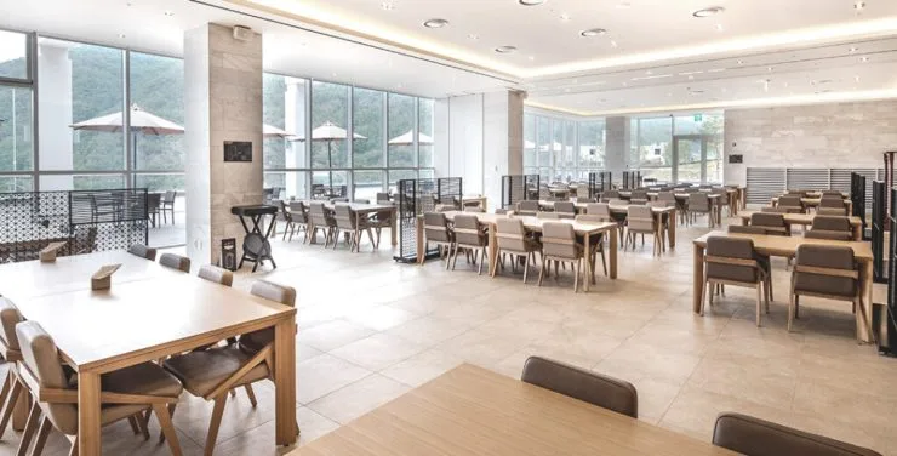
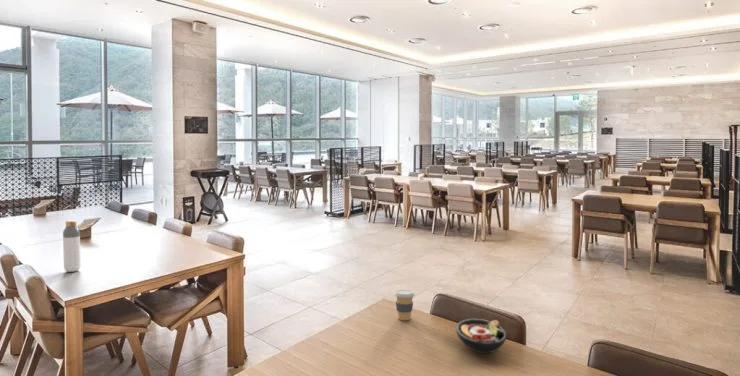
+ coffee cup (404, 305)
+ bottle (71, 245)
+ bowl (480, 336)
